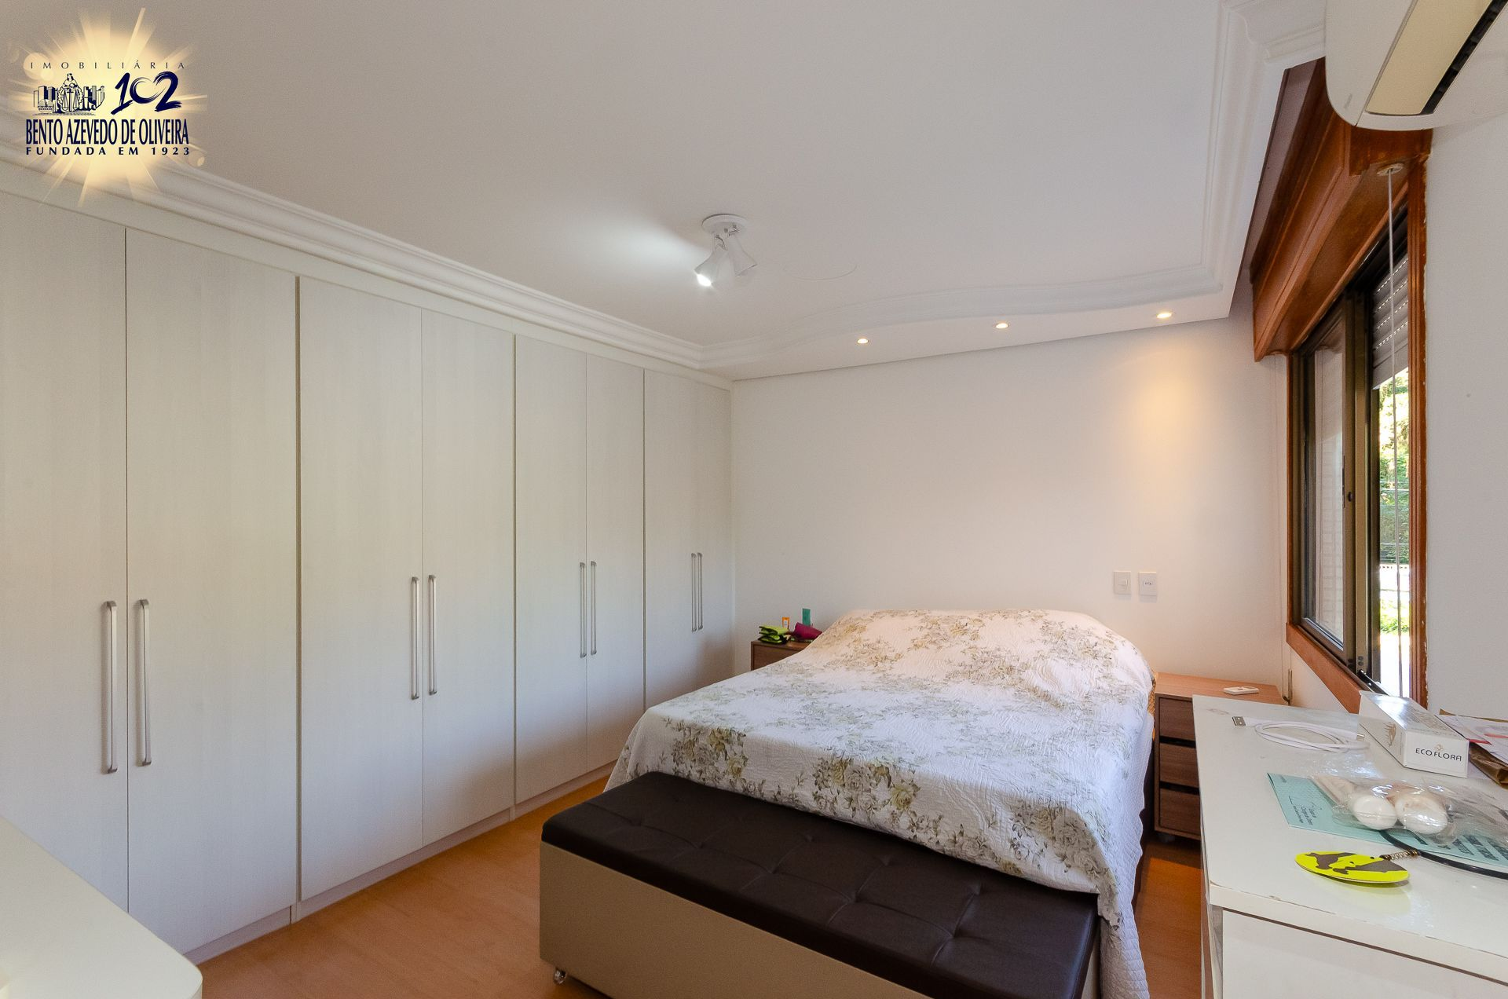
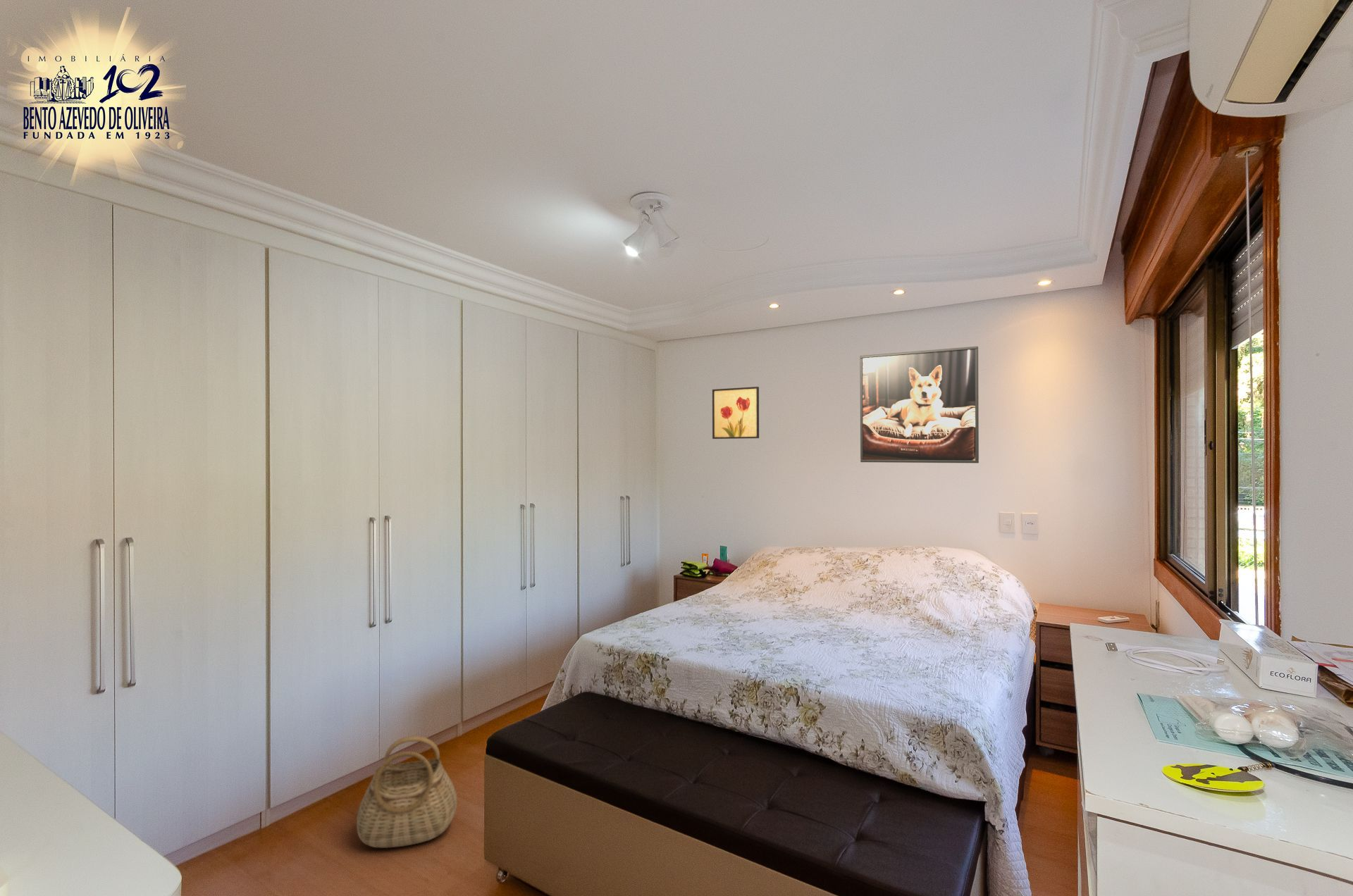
+ basket (408, 788)
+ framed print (916, 406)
+ wall art (736, 413)
